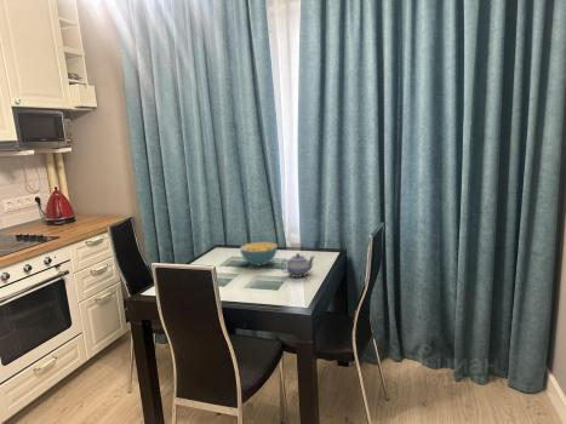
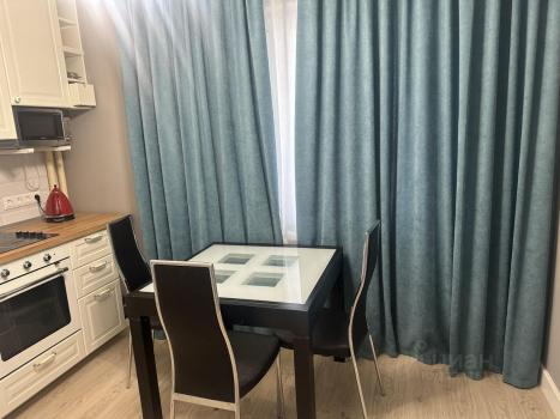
- cereal bowl (258, 254)
- teapot (298, 264)
